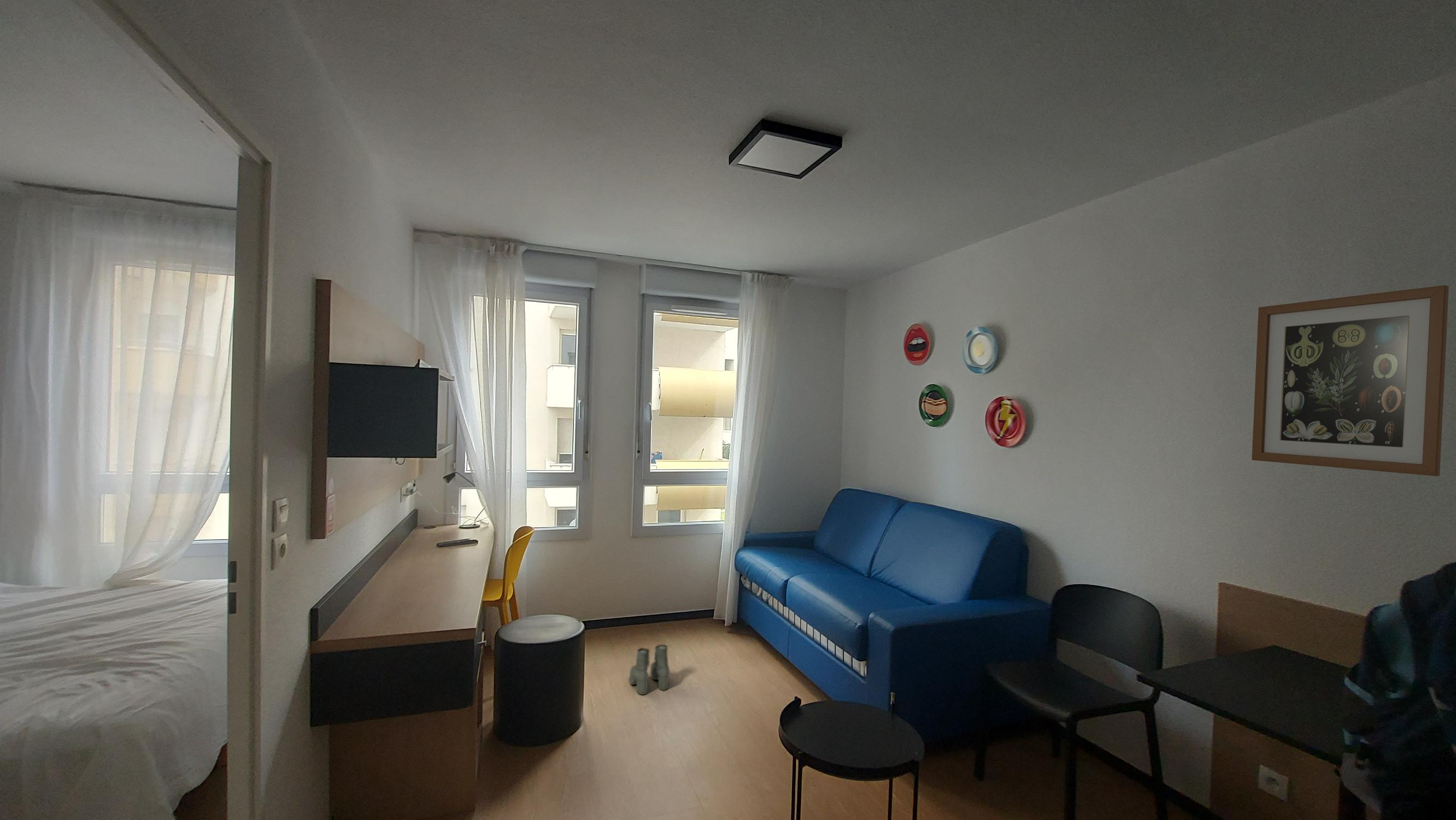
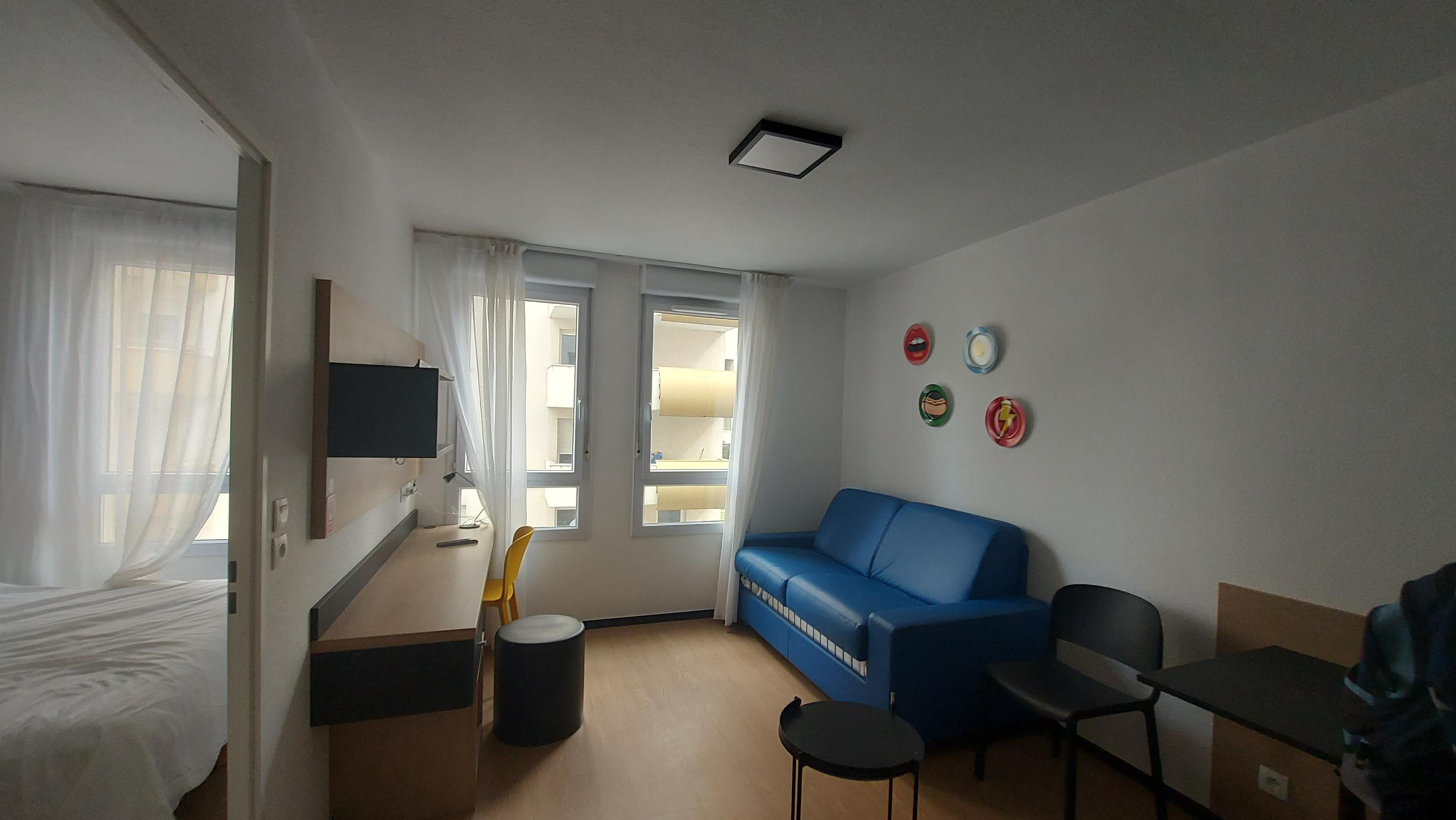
- wall art (1339, 382)
- boots (649, 663)
